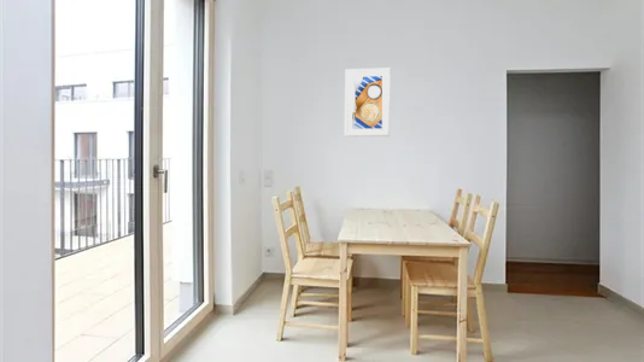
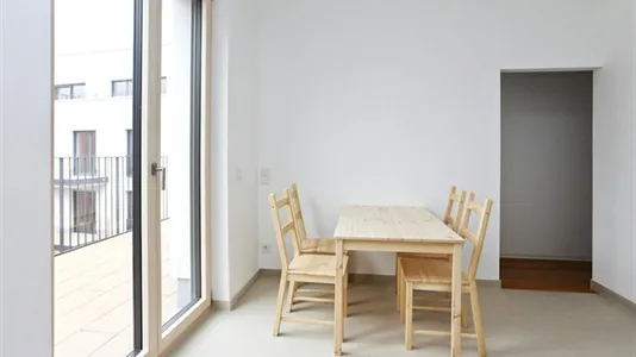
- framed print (367, 103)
